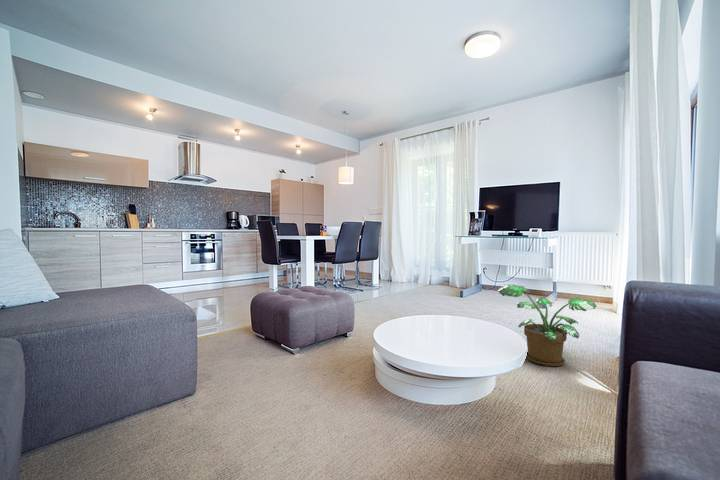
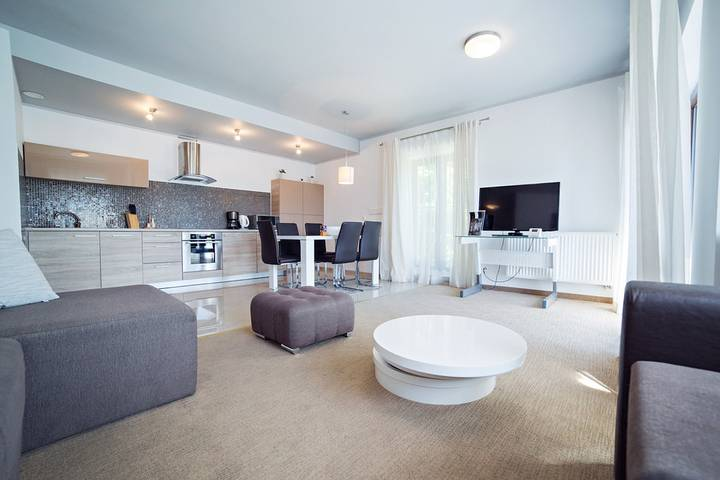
- potted plant (543, 322)
